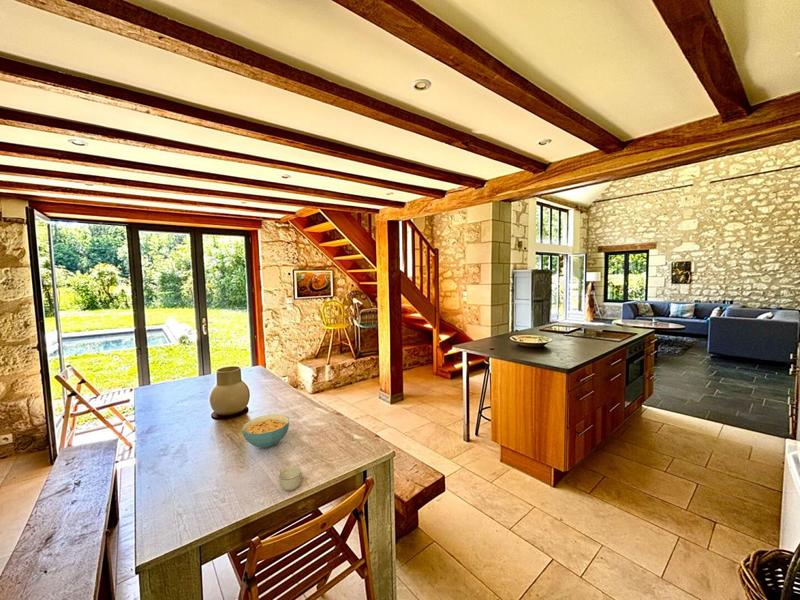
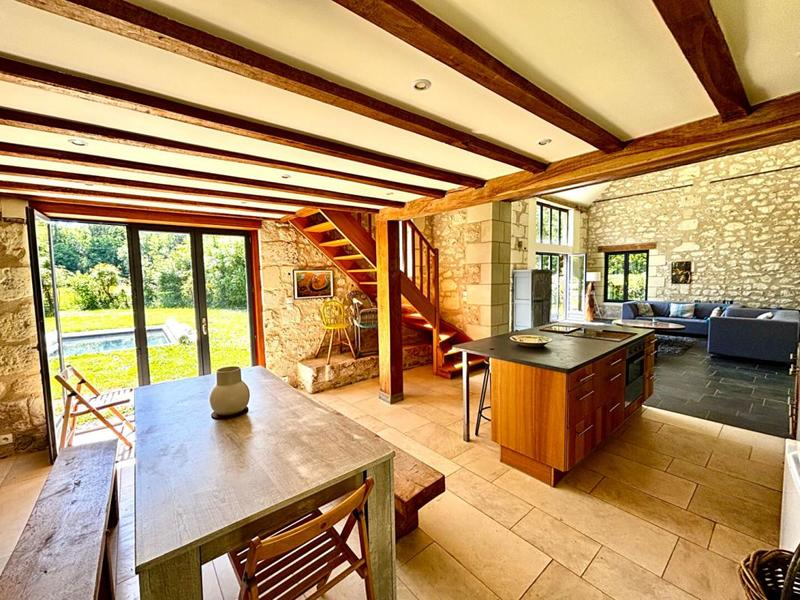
- cereal bowl (266, 434)
- cup (289, 478)
